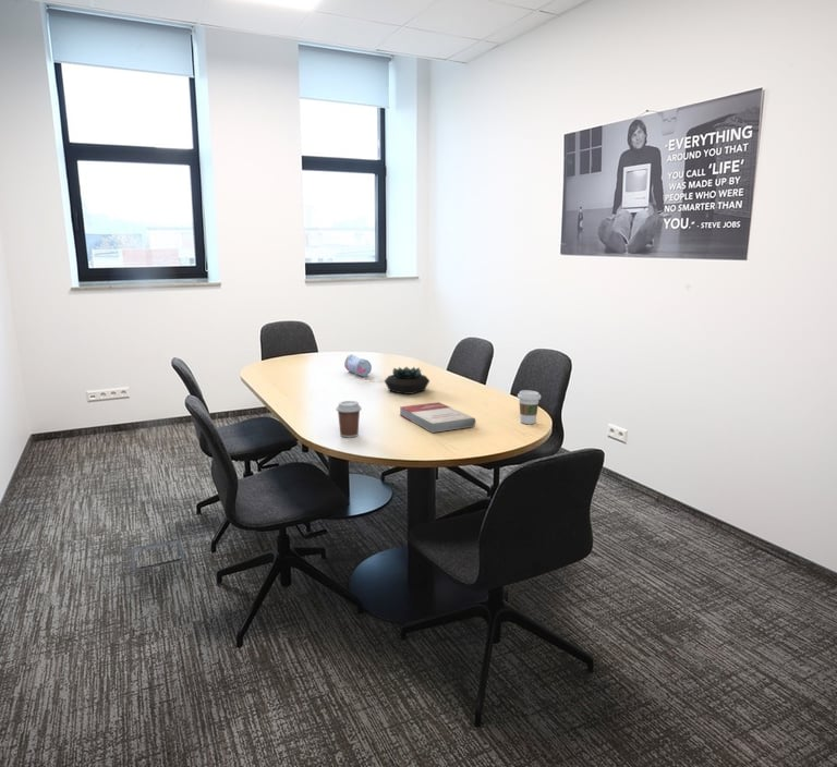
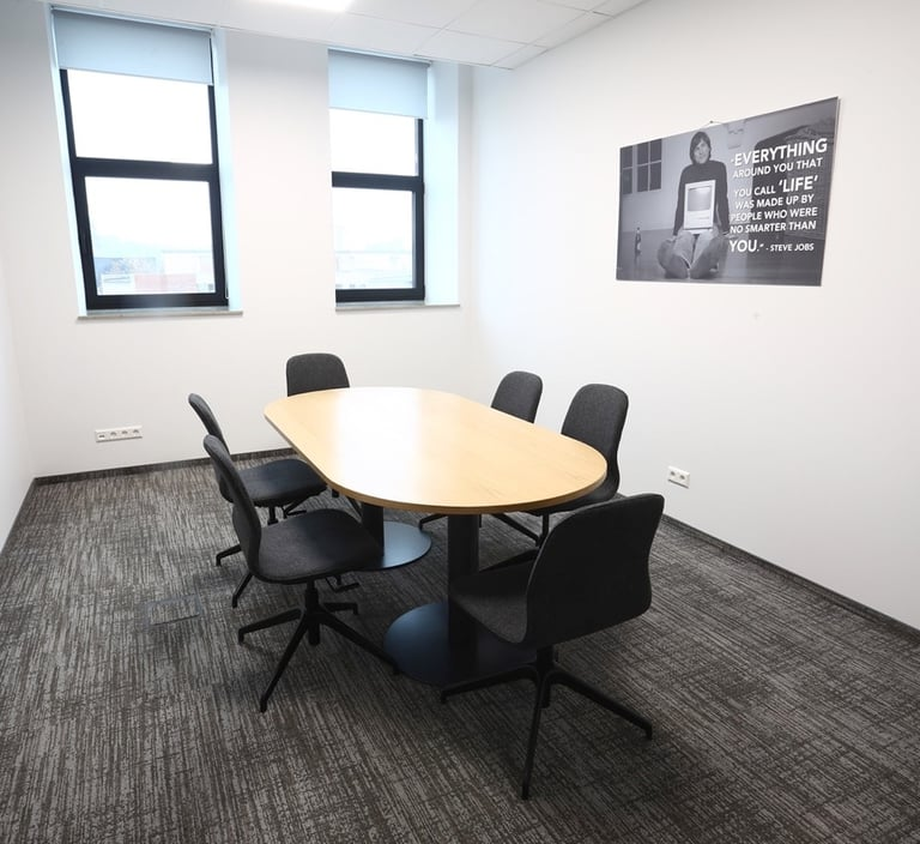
- pencil case (357, 365)
- book (436, 416)
- coffee cup (349, 418)
- succulent plant (407, 379)
- coffee cup (529, 406)
